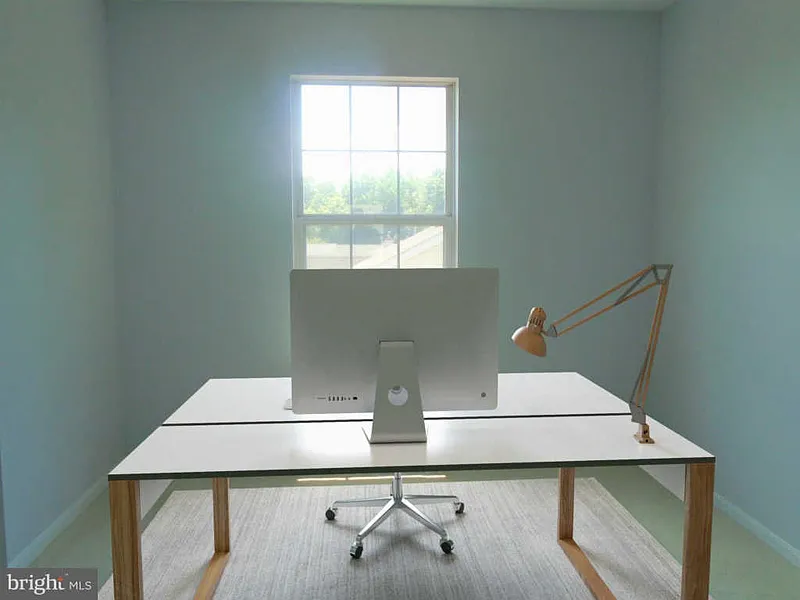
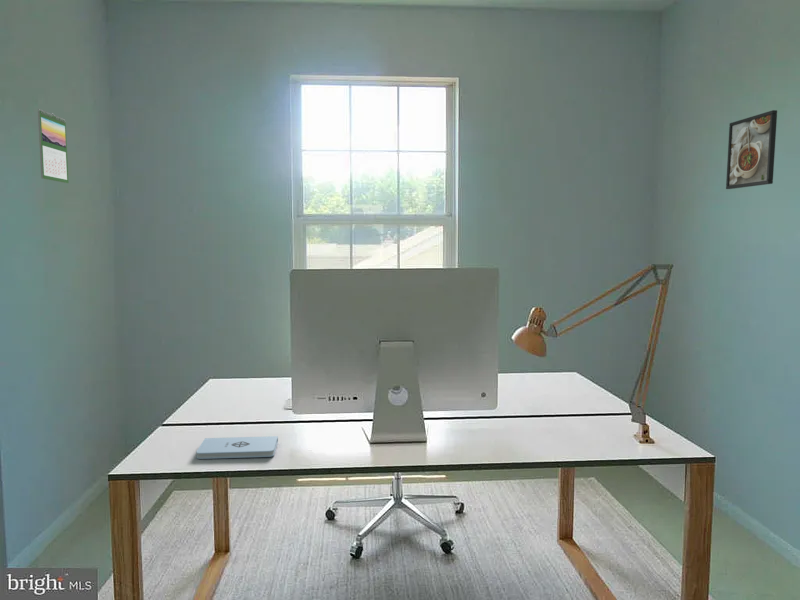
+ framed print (750, 152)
+ notepad (238, 447)
+ calendar (53, 147)
